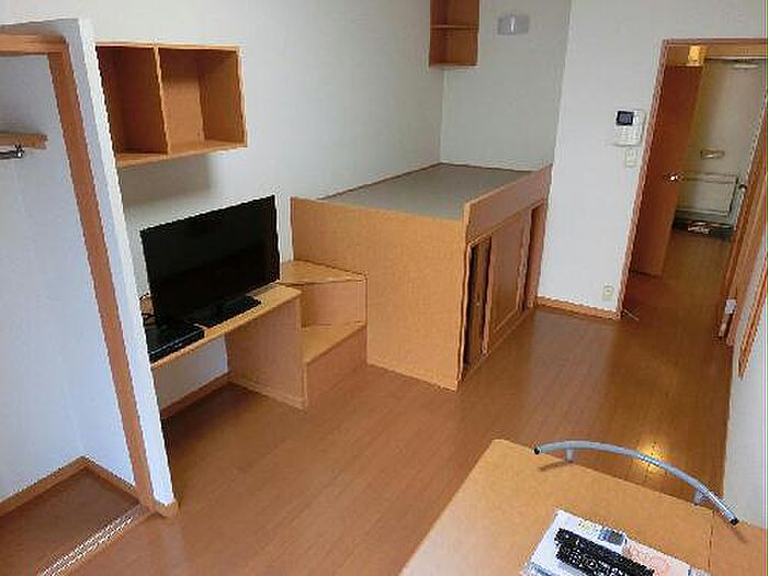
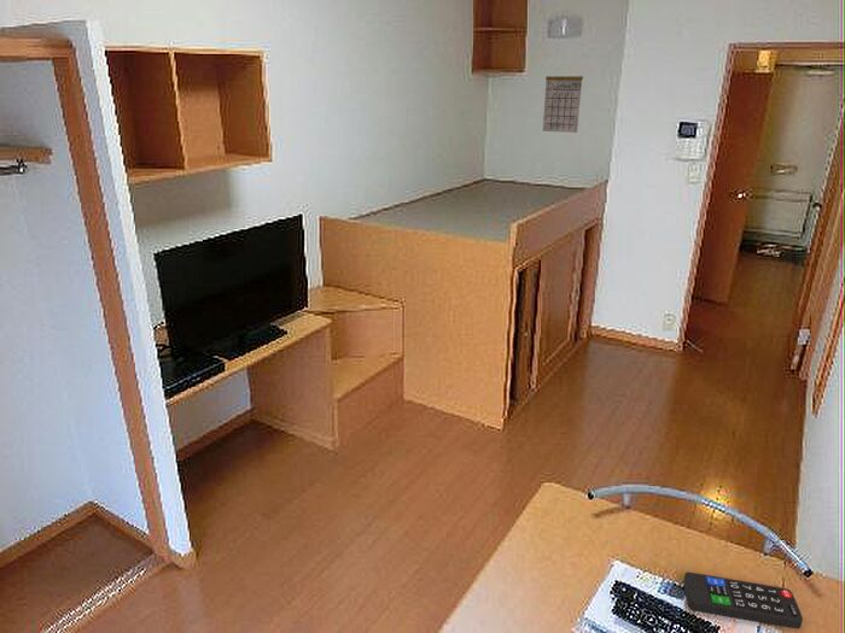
+ remote control (740, 598)
+ calendar (563, 98)
